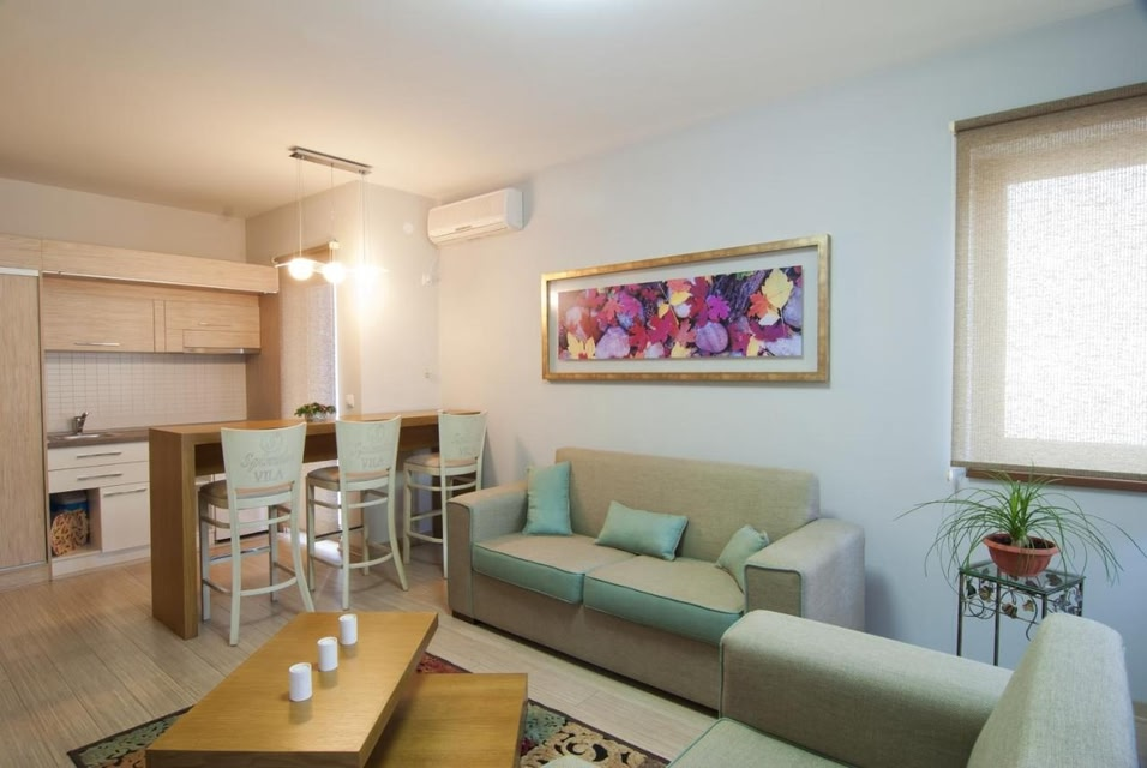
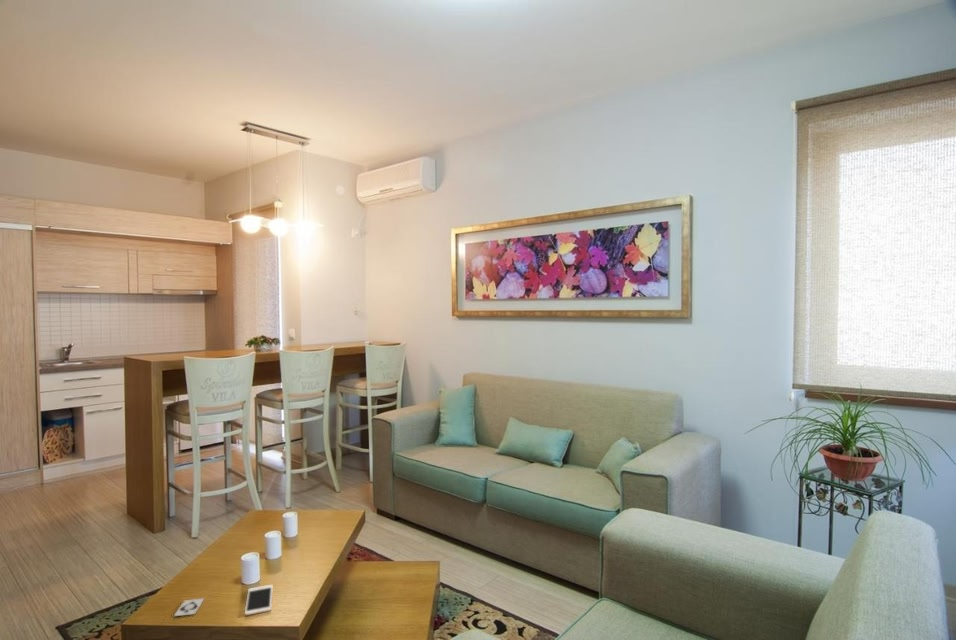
+ playing card (189, 607)
+ cell phone (259, 599)
